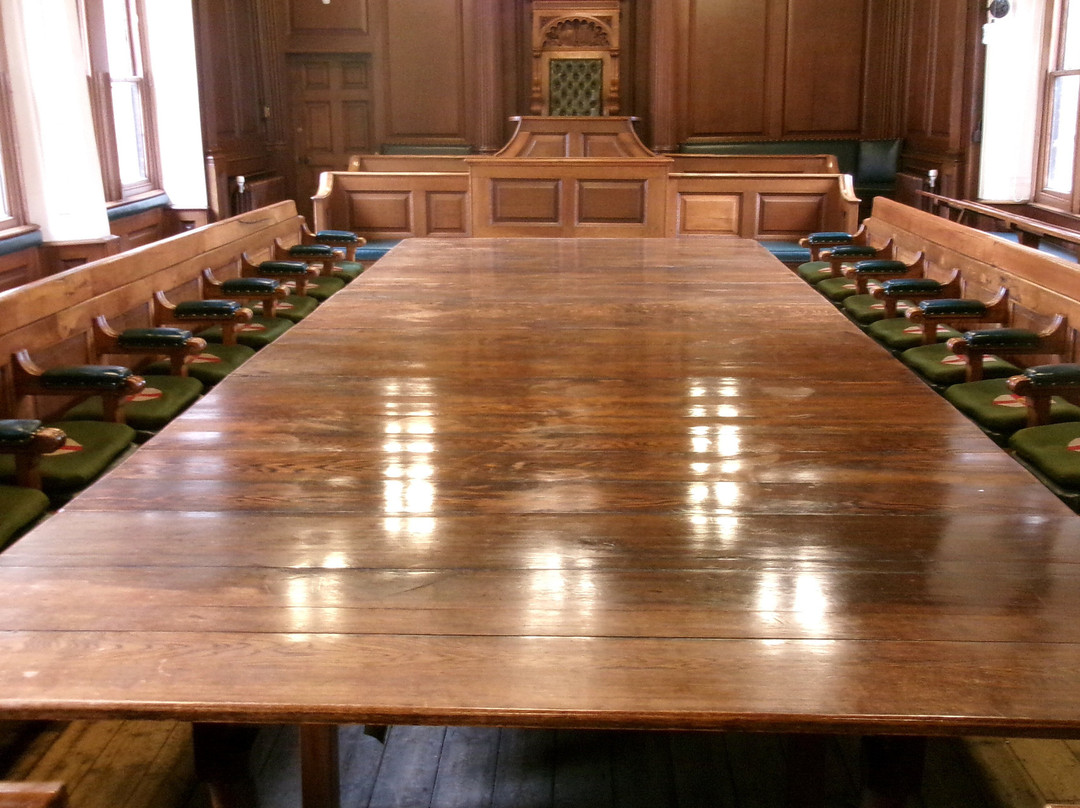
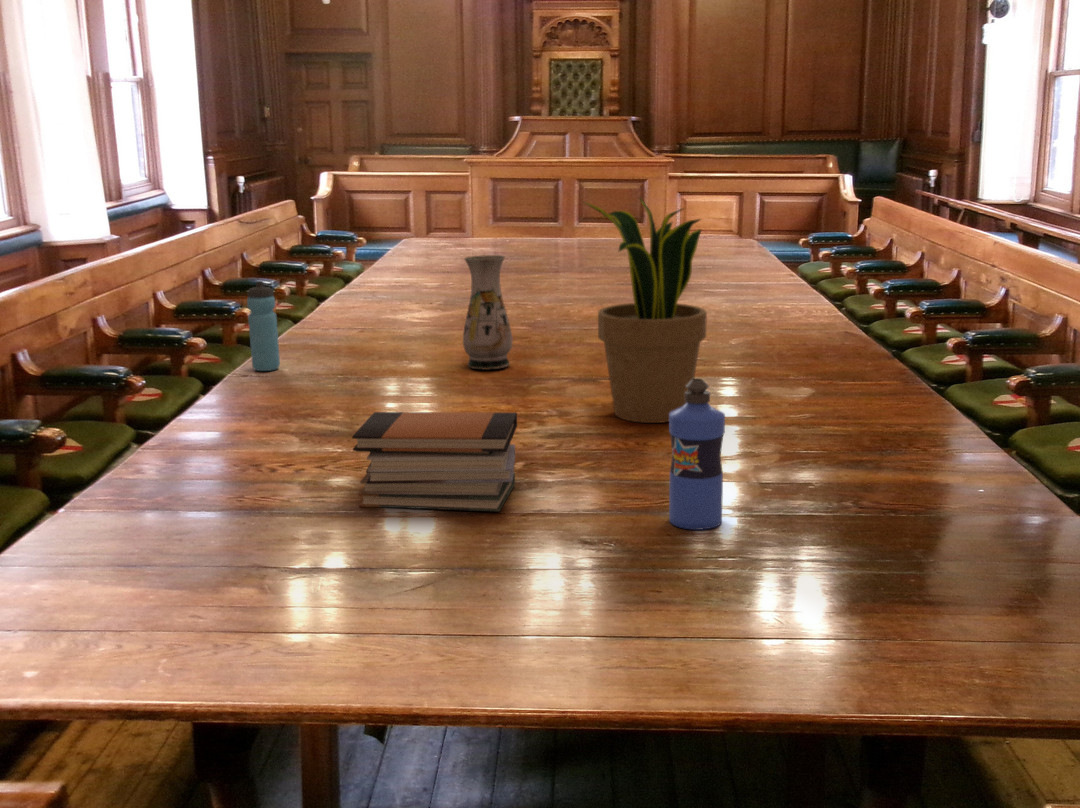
+ water bottle (696, 451)
+ water bottle (263, 325)
+ book stack (439, 460)
+ vase (486, 312)
+ potted plant (643, 308)
